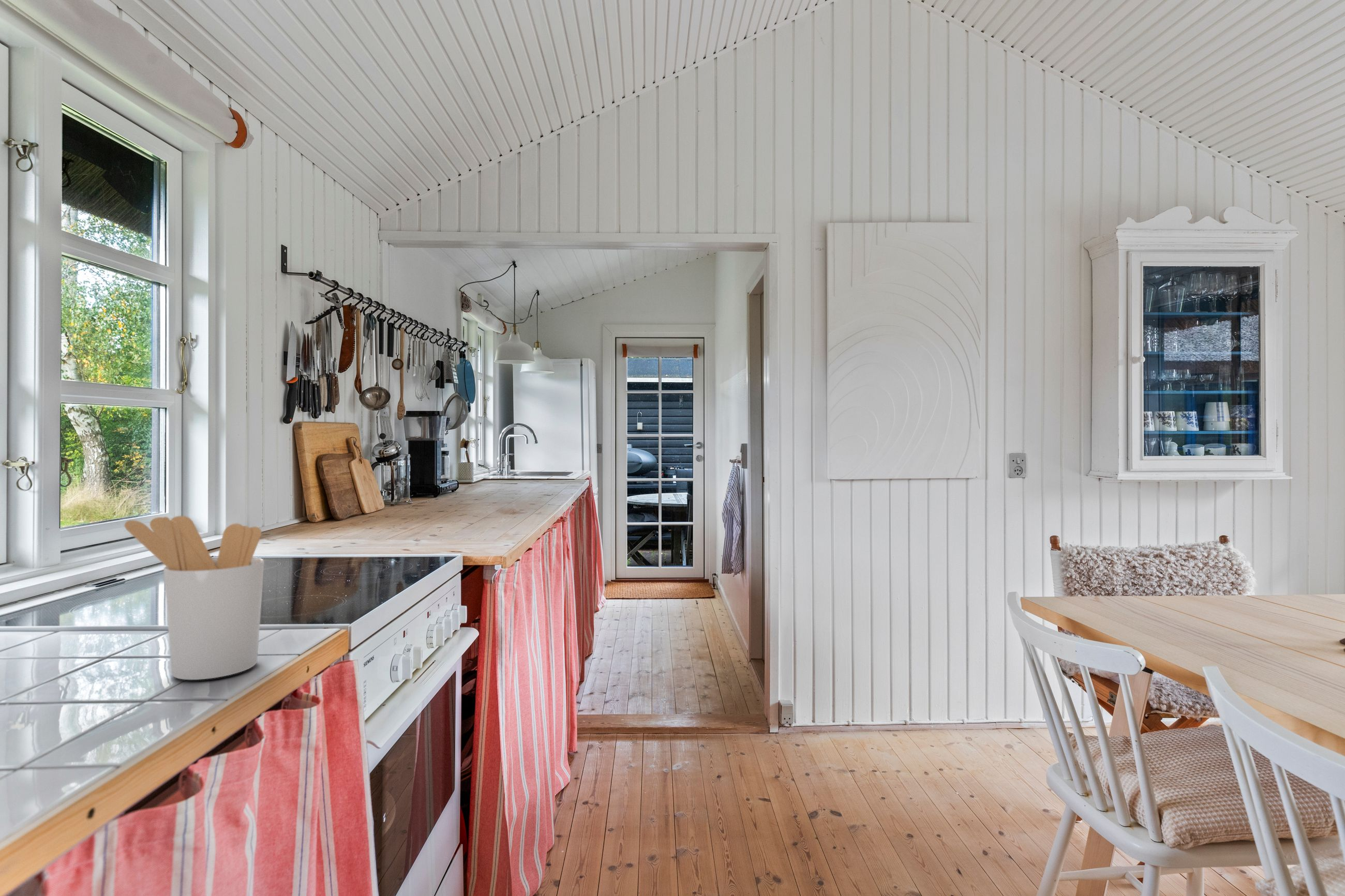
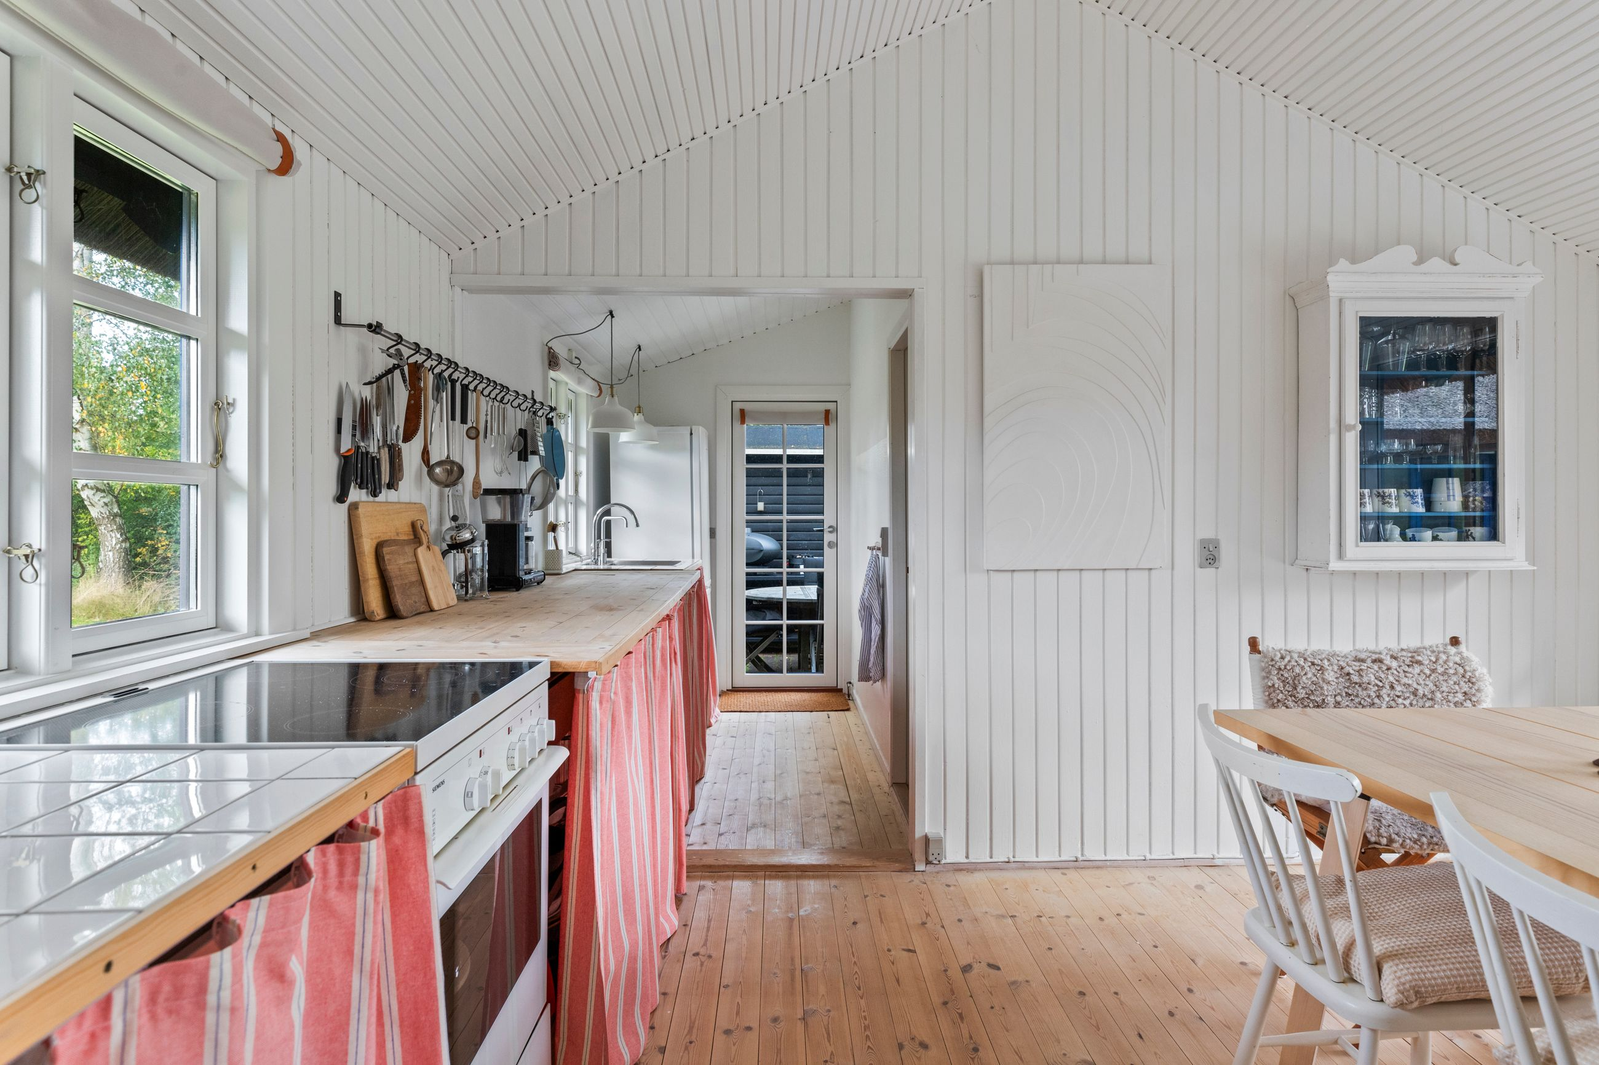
- utensil holder (197, 589)
